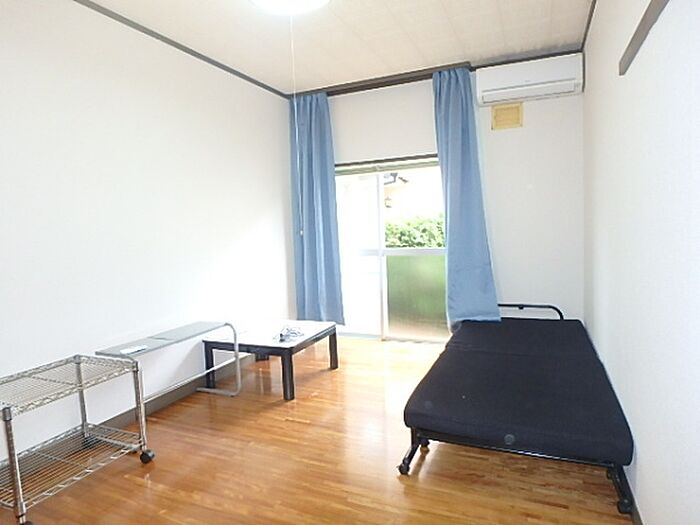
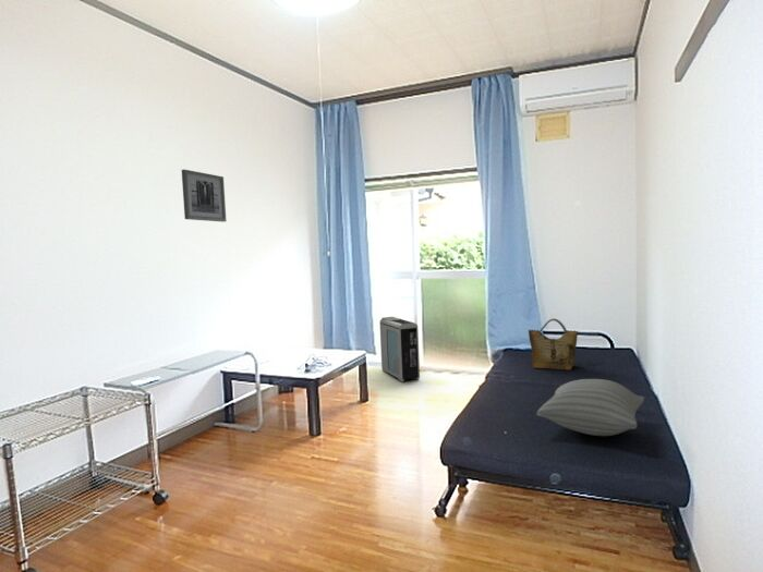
+ grocery bag (553, 342)
+ pillow (592, 405)
+ wall art (205, 196)
+ air purifier (399, 348)
